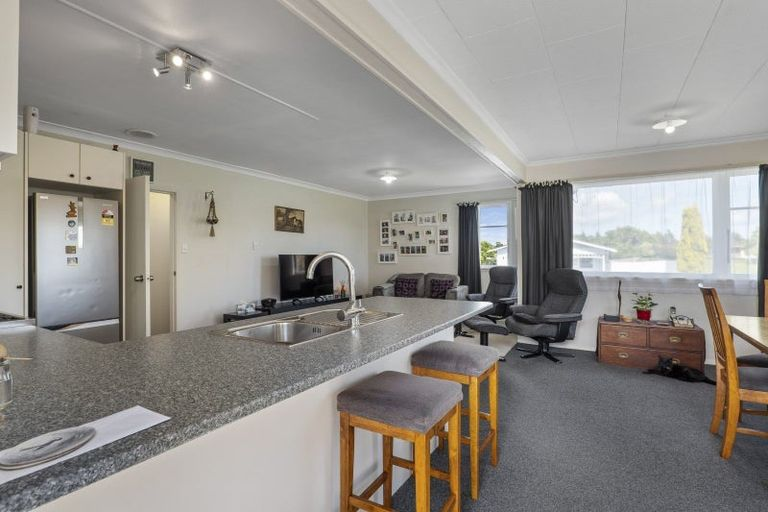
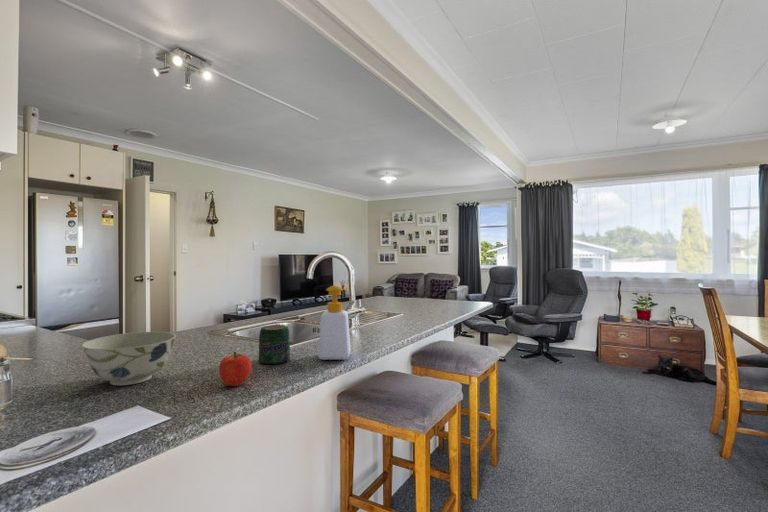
+ jar (274, 343)
+ fruit (235, 368)
+ soap bottle (335, 320)
+ bowl (131, 359)
